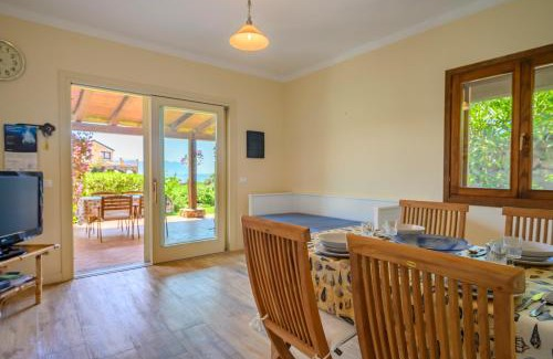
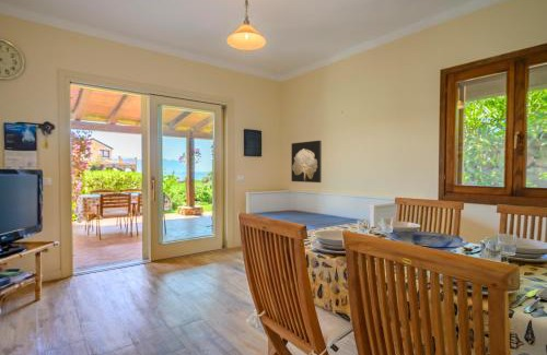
+ wall art (305, 162)
